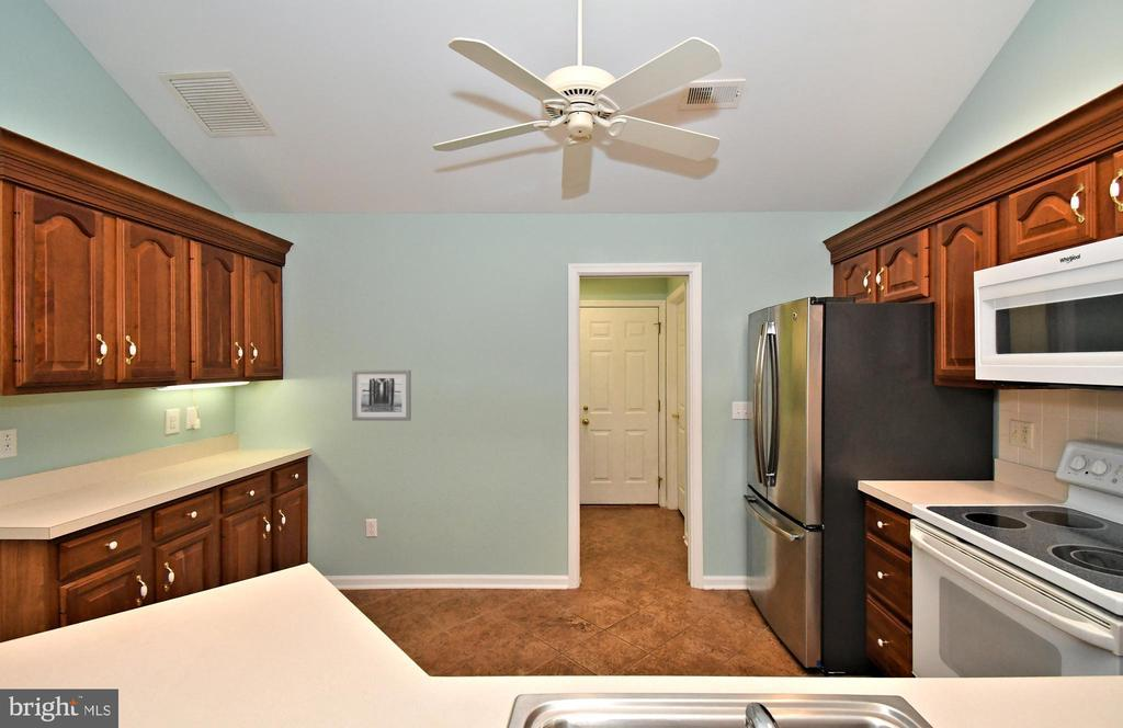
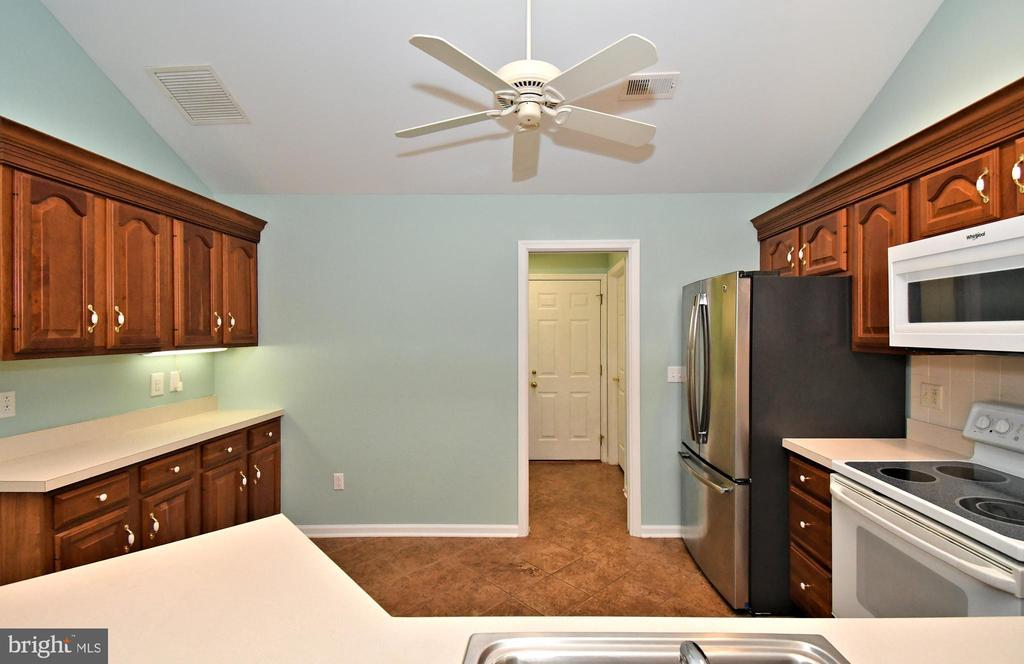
- wall art (381, 395)
